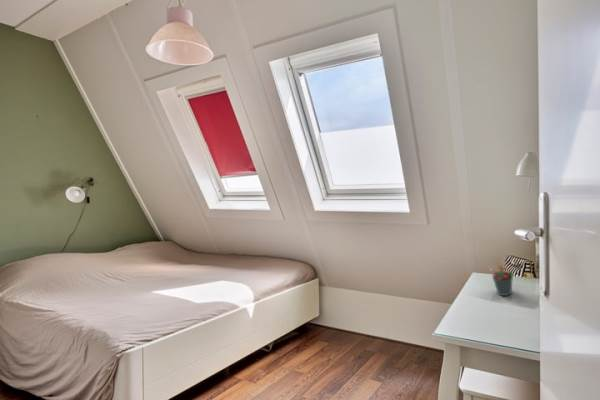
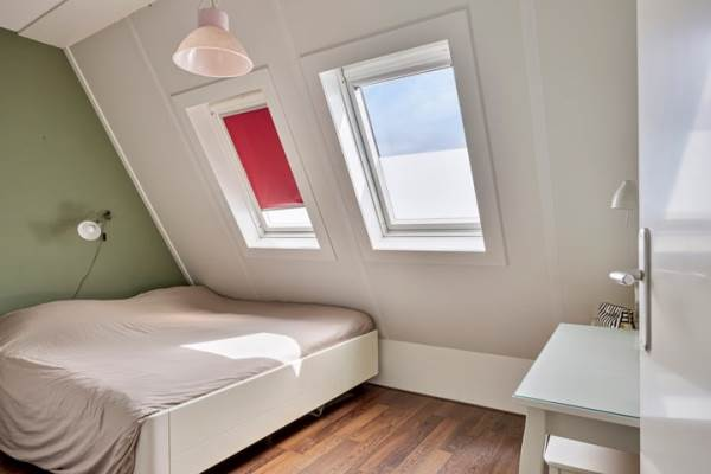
- pen holder (502, 279)
